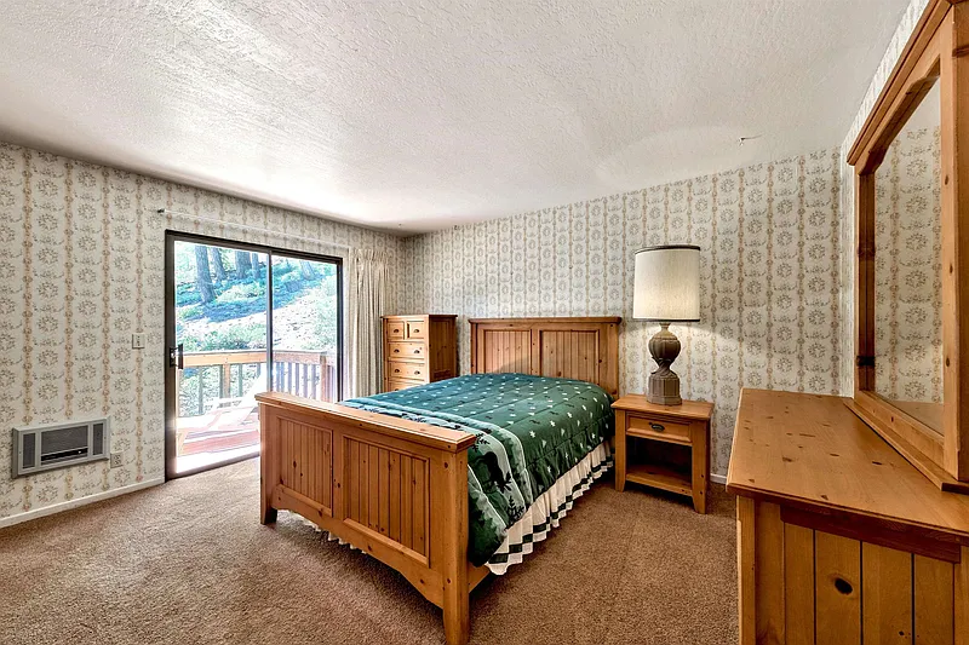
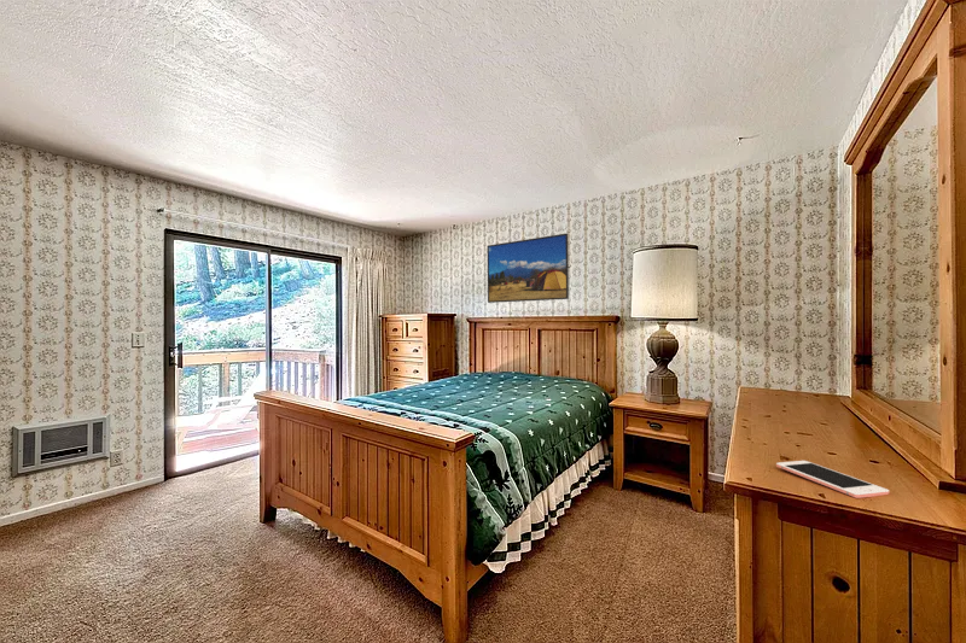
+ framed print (524, 270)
+ cell phone (827, 477)
